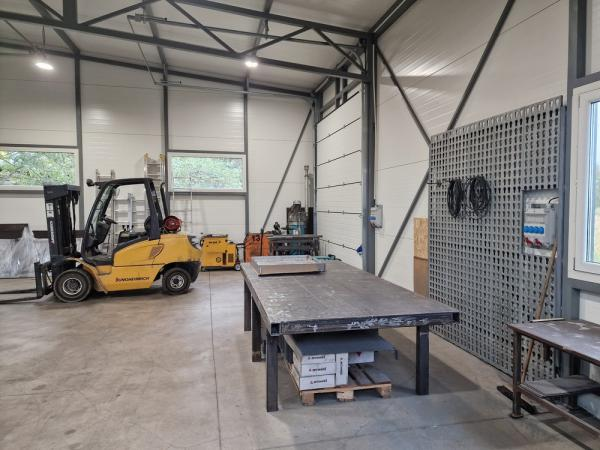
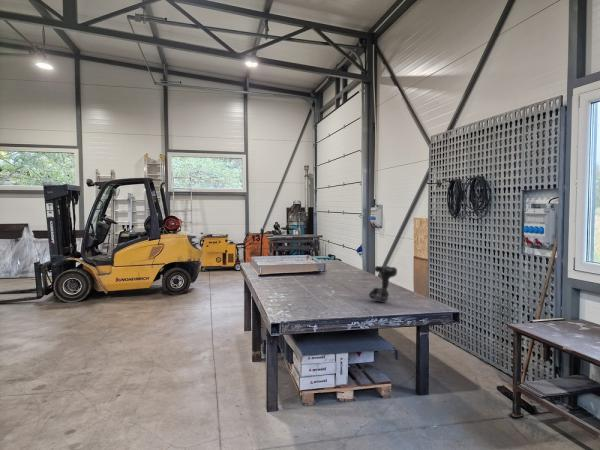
+ power drill (382, 283)
